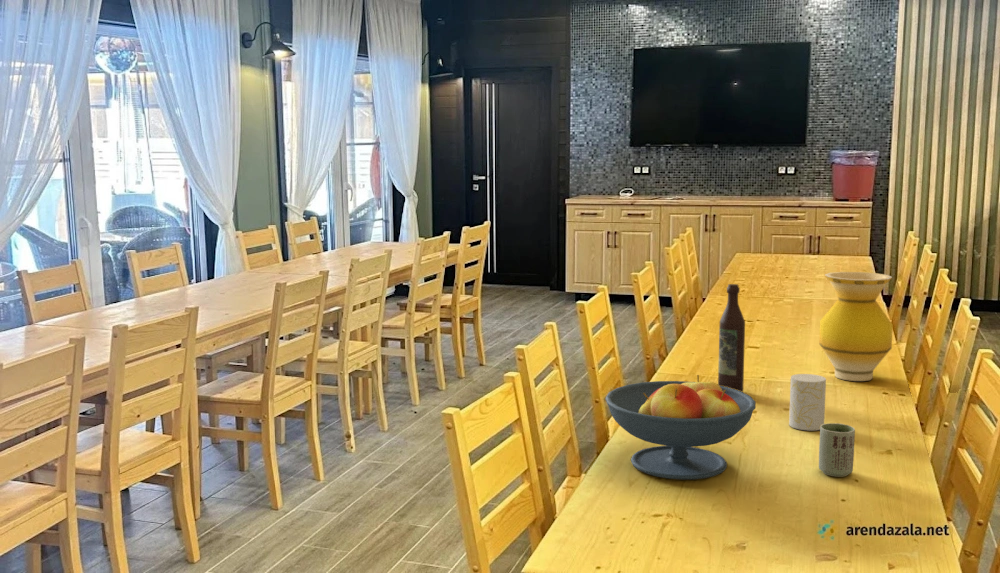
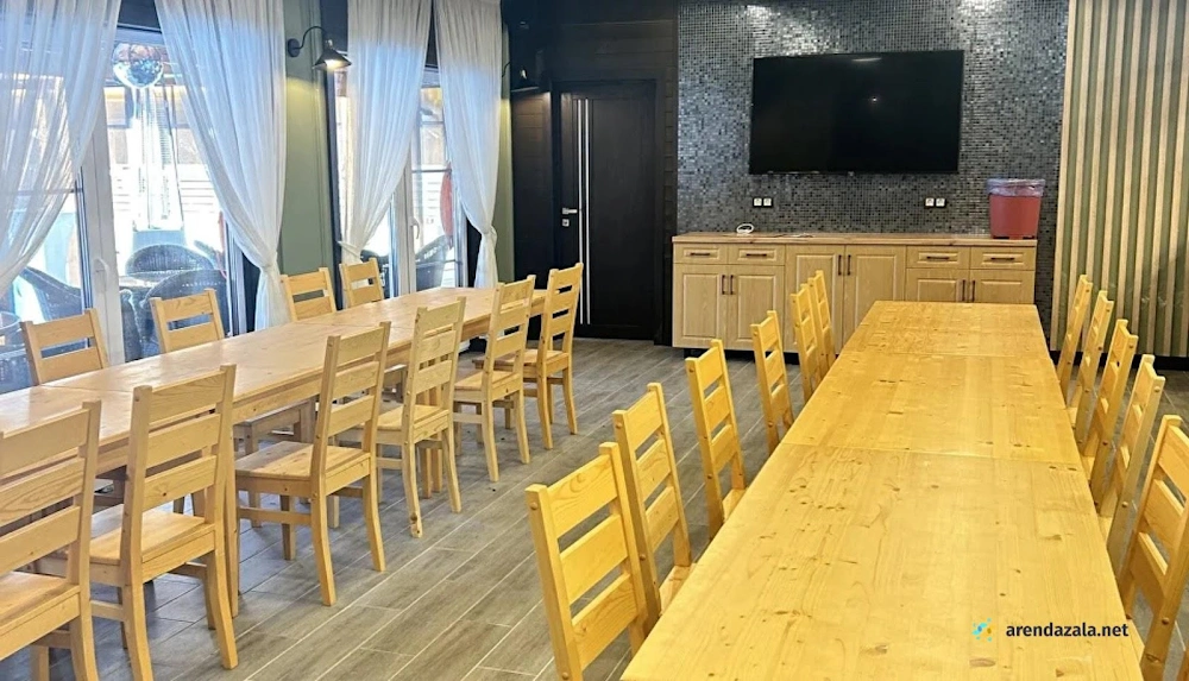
- cup (836, 450)
- cup (807, 401)
- wine bottle (731, 339)
- fruit bowl (679, 419)
- vase (855, 326)
